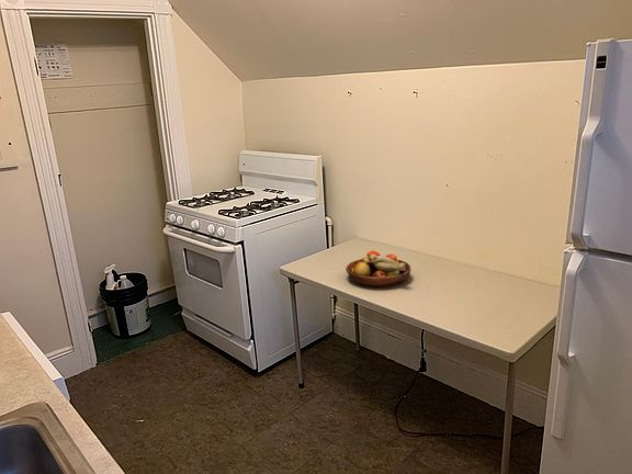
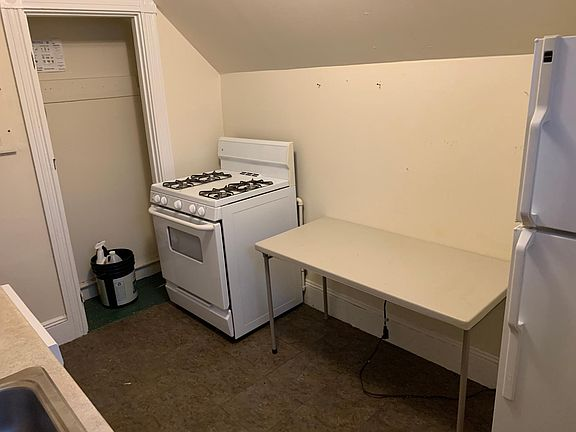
- fruit bowl (379, 264)
